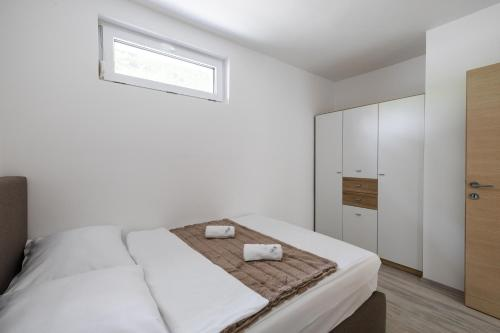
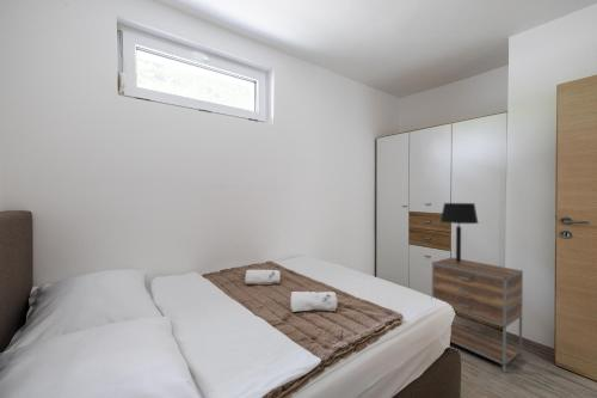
+ nightstand (473, 307)
+ table lamp (458, 232)
